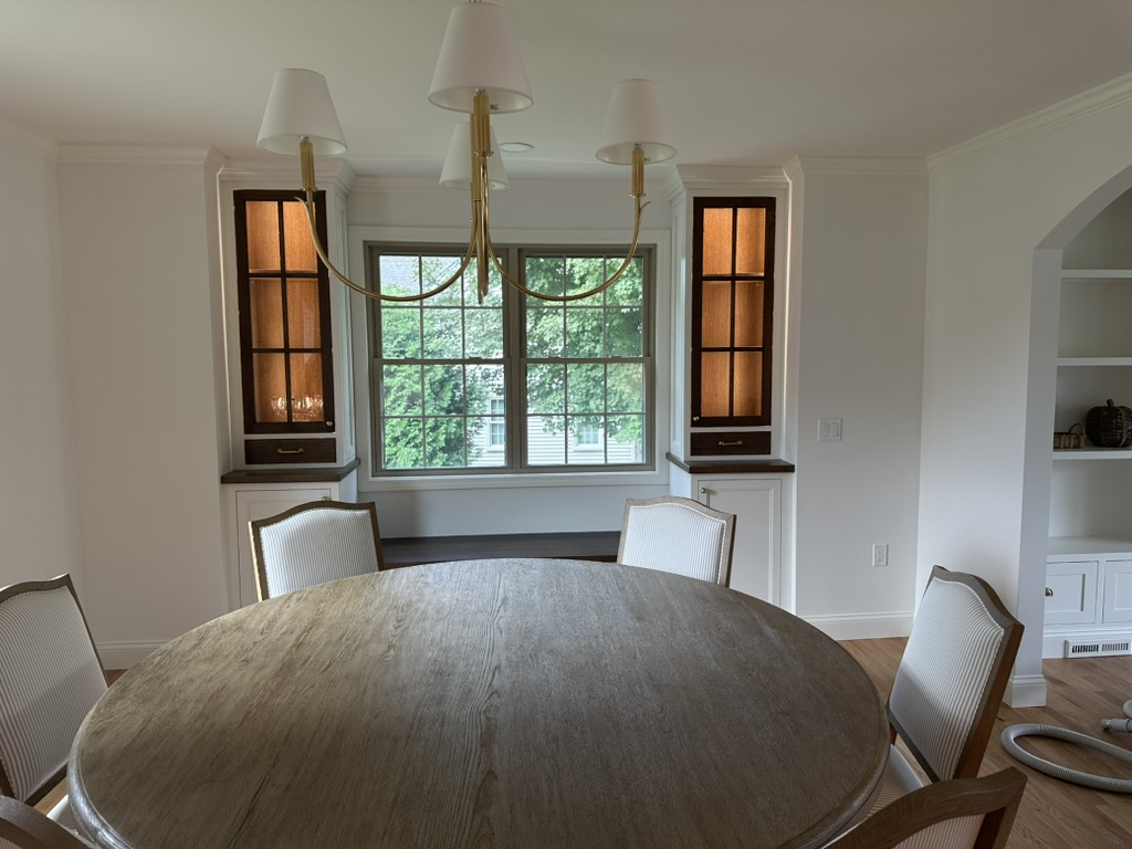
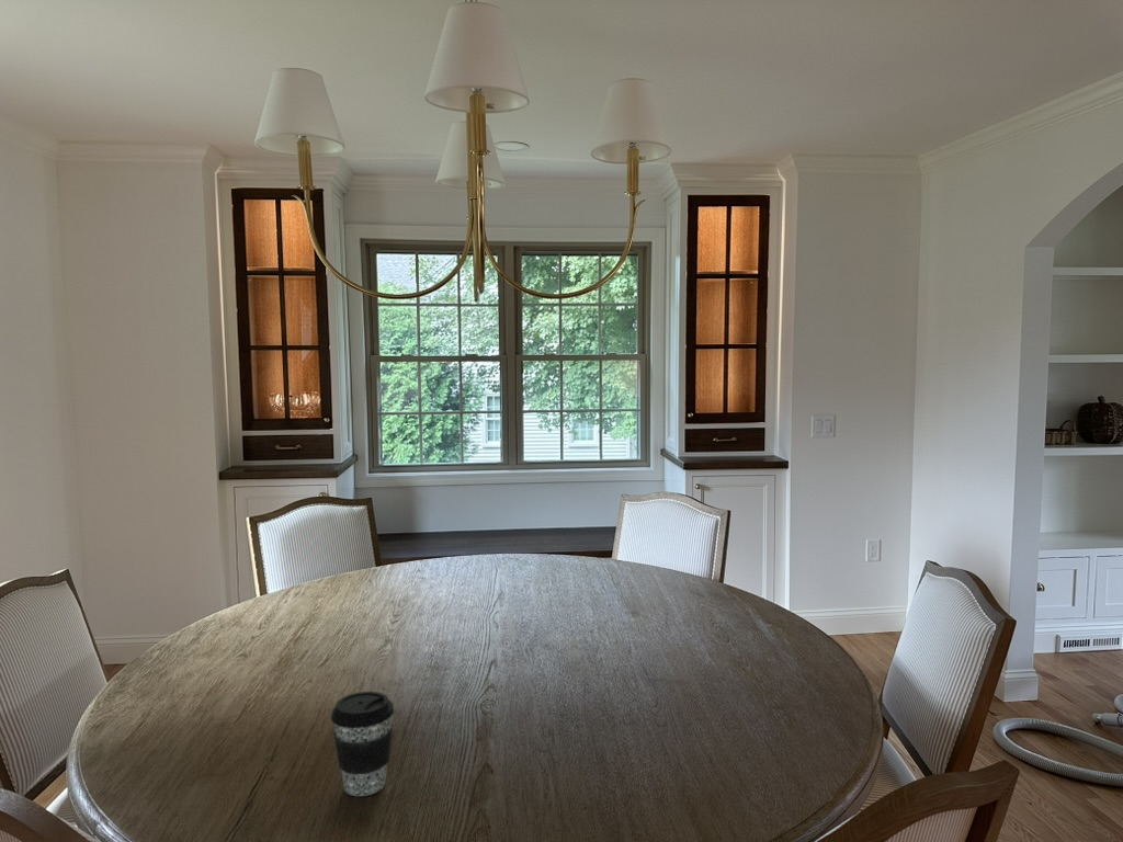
+ coffee cup (363, 743)
